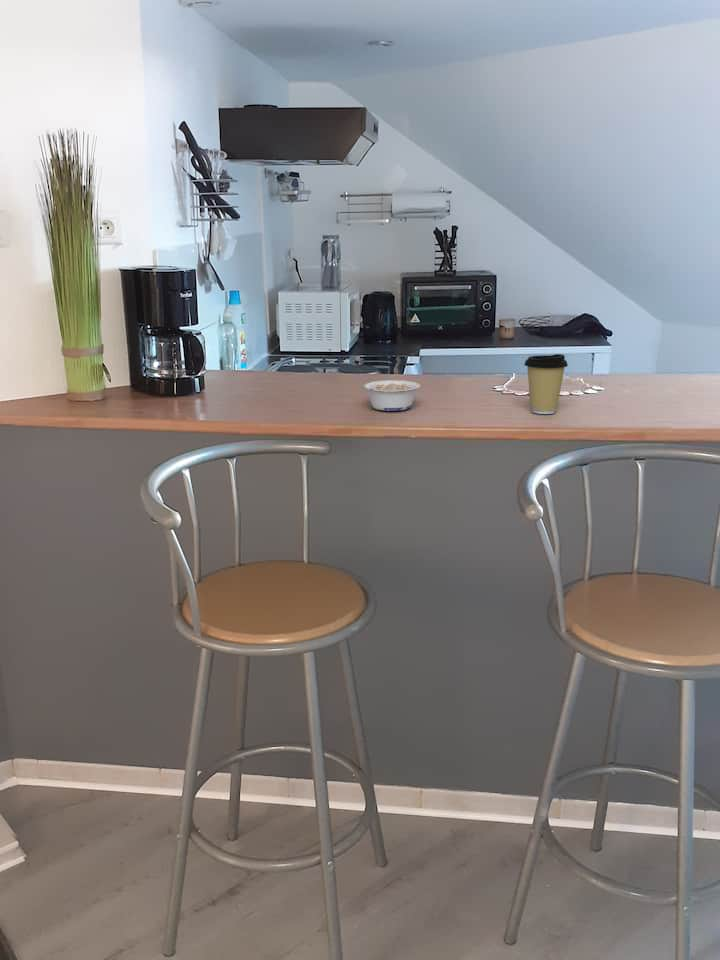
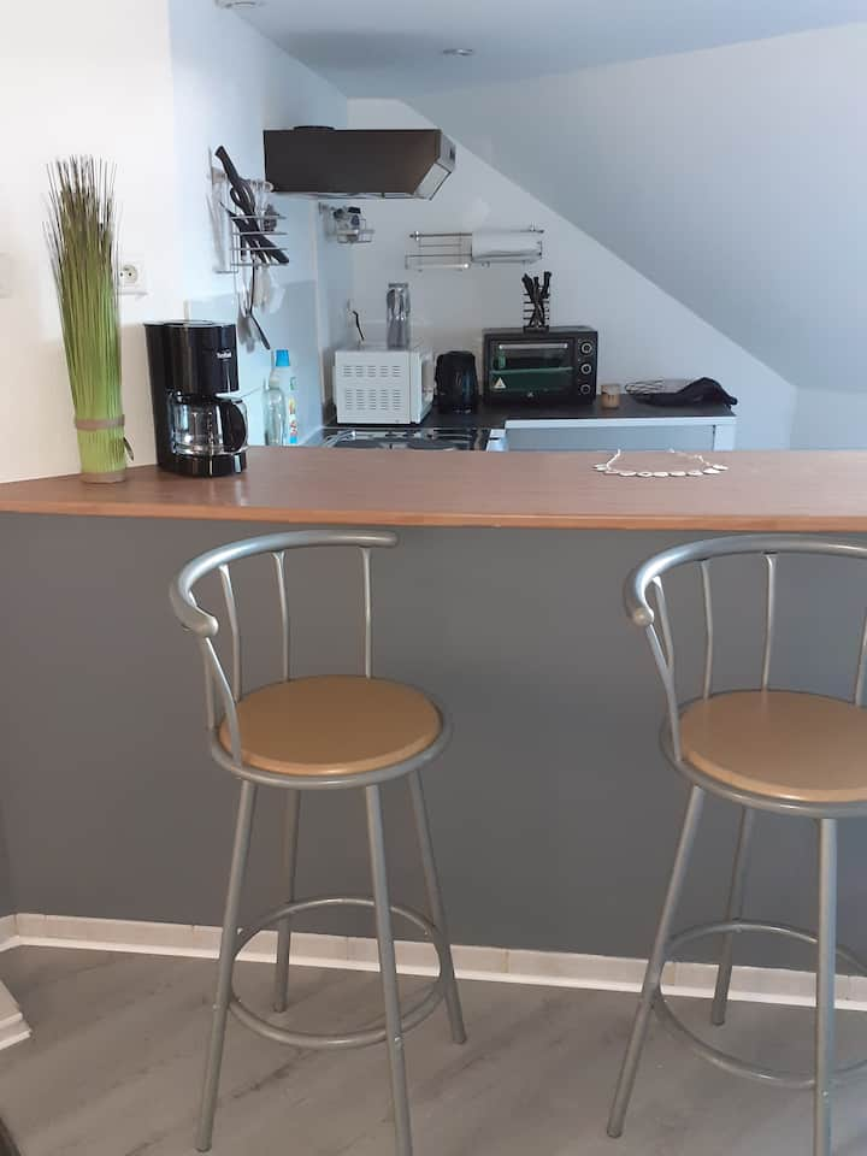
- legume (391, 394)
- coffee cup (545, 383)
